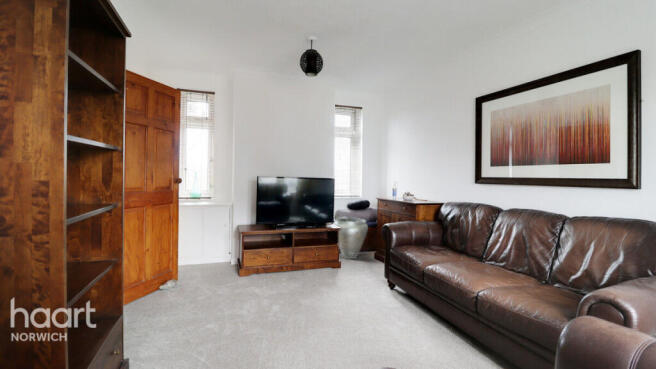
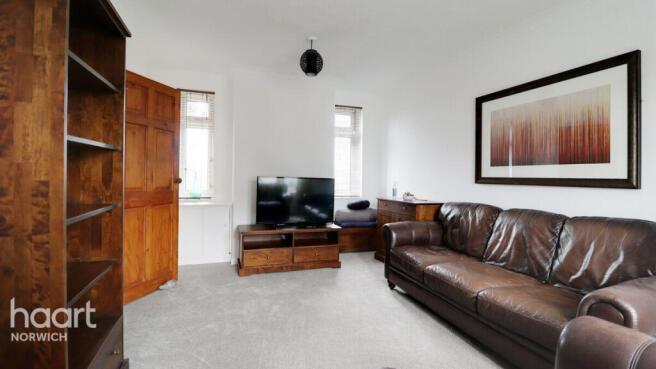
- vase (350, 238)
